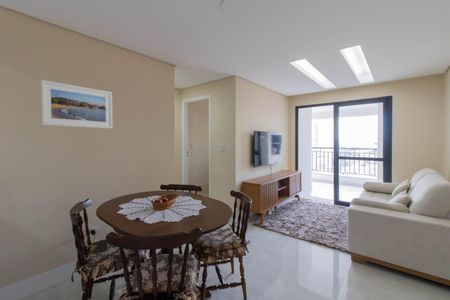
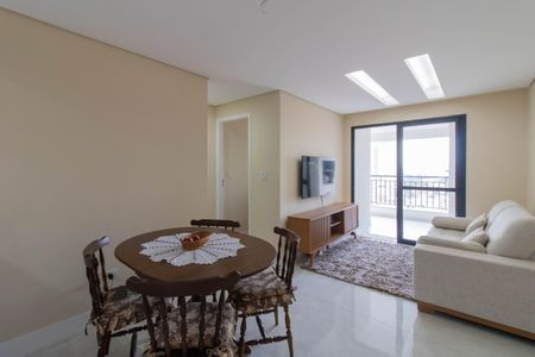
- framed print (80, 106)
